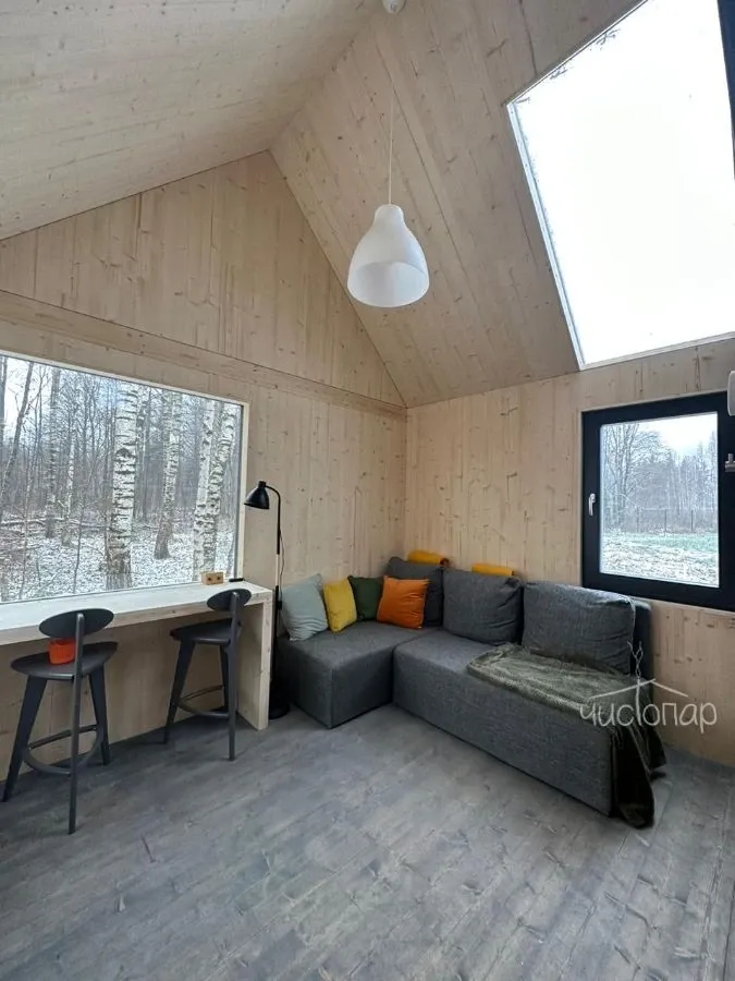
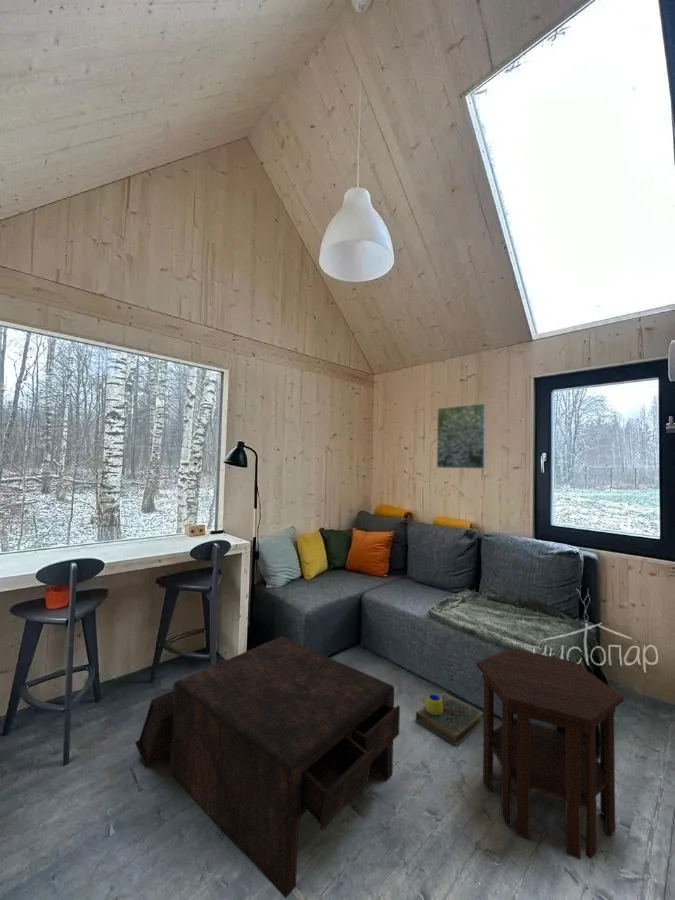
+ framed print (460, 437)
+ hardback book (449, 716)
+ coffee table (270, 725)
+ side table (544, 738)
+ mug (432, 702)
